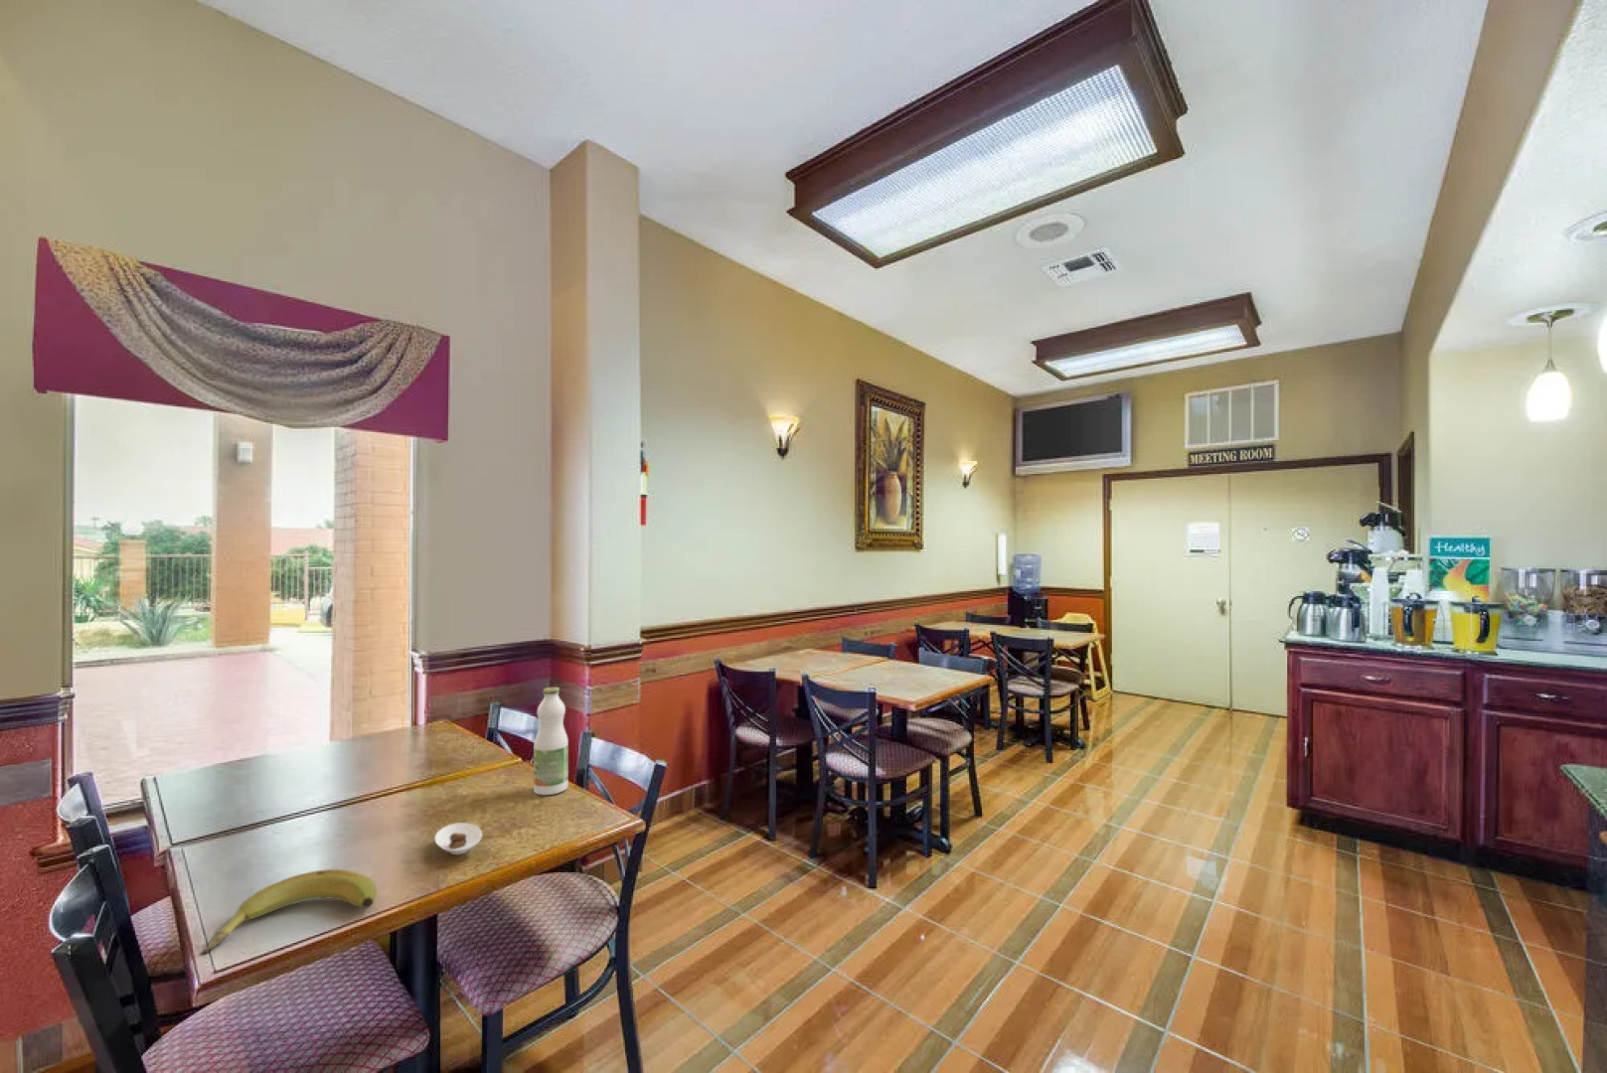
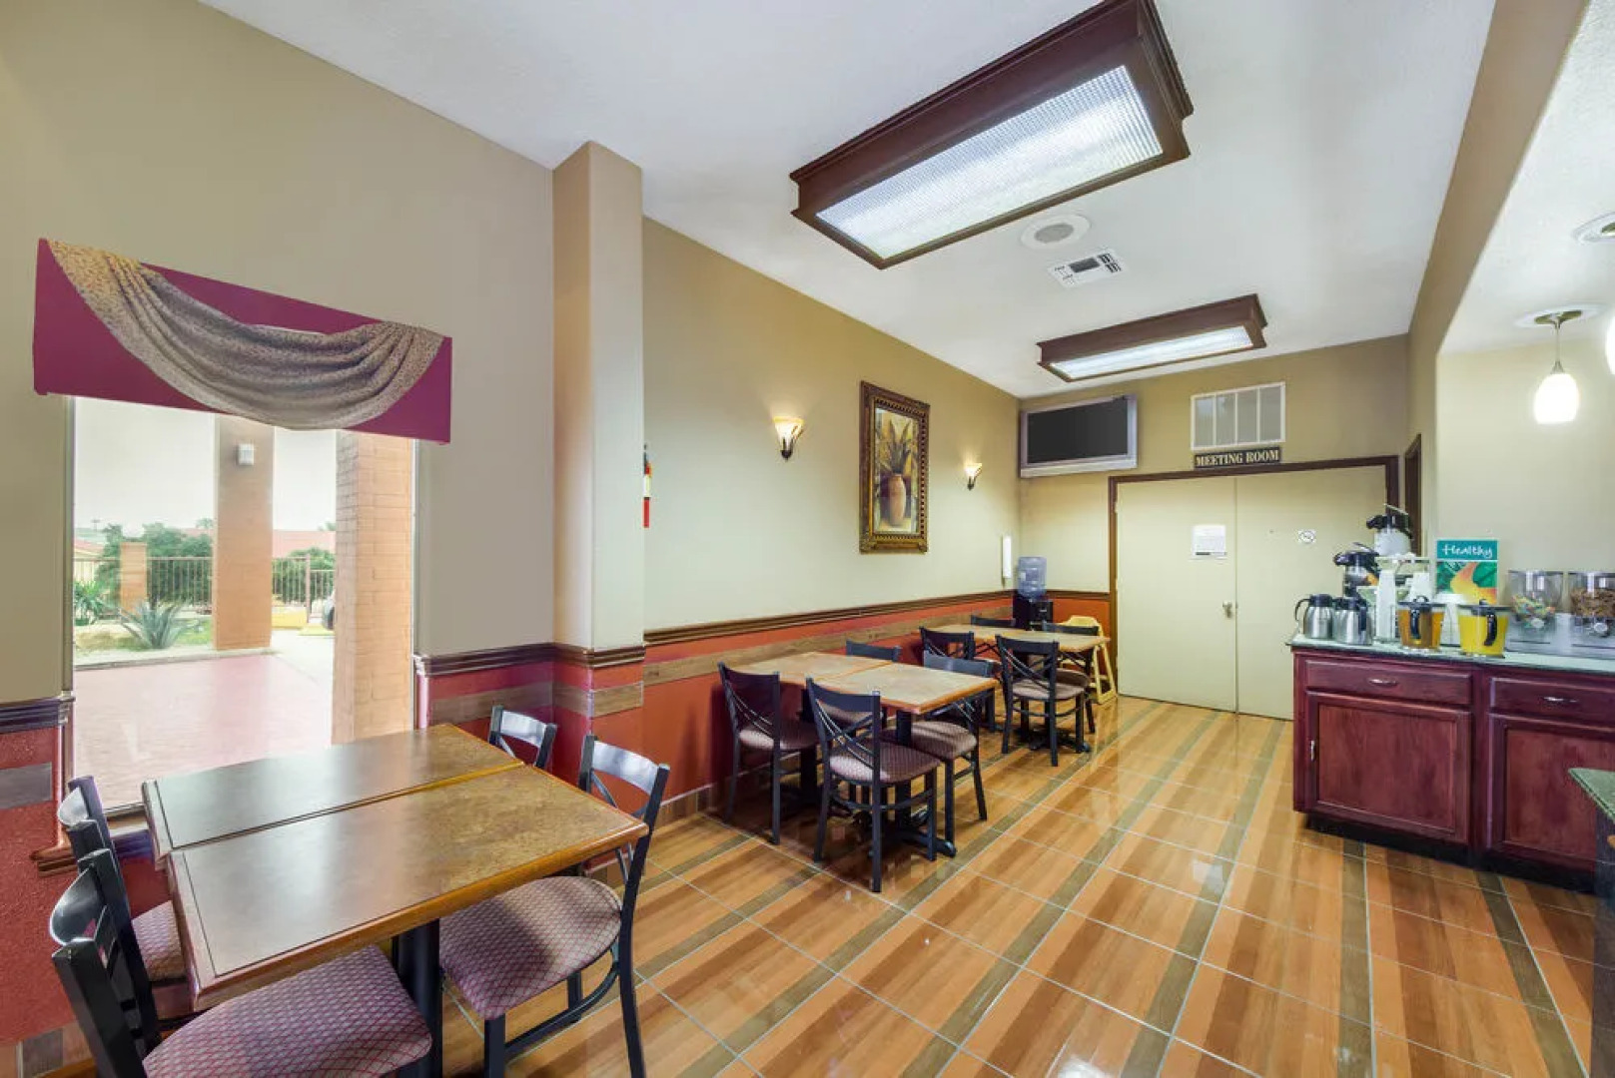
- banana (290, 904)
- juice bottle (551, 738)
- saucer (459, 841)
